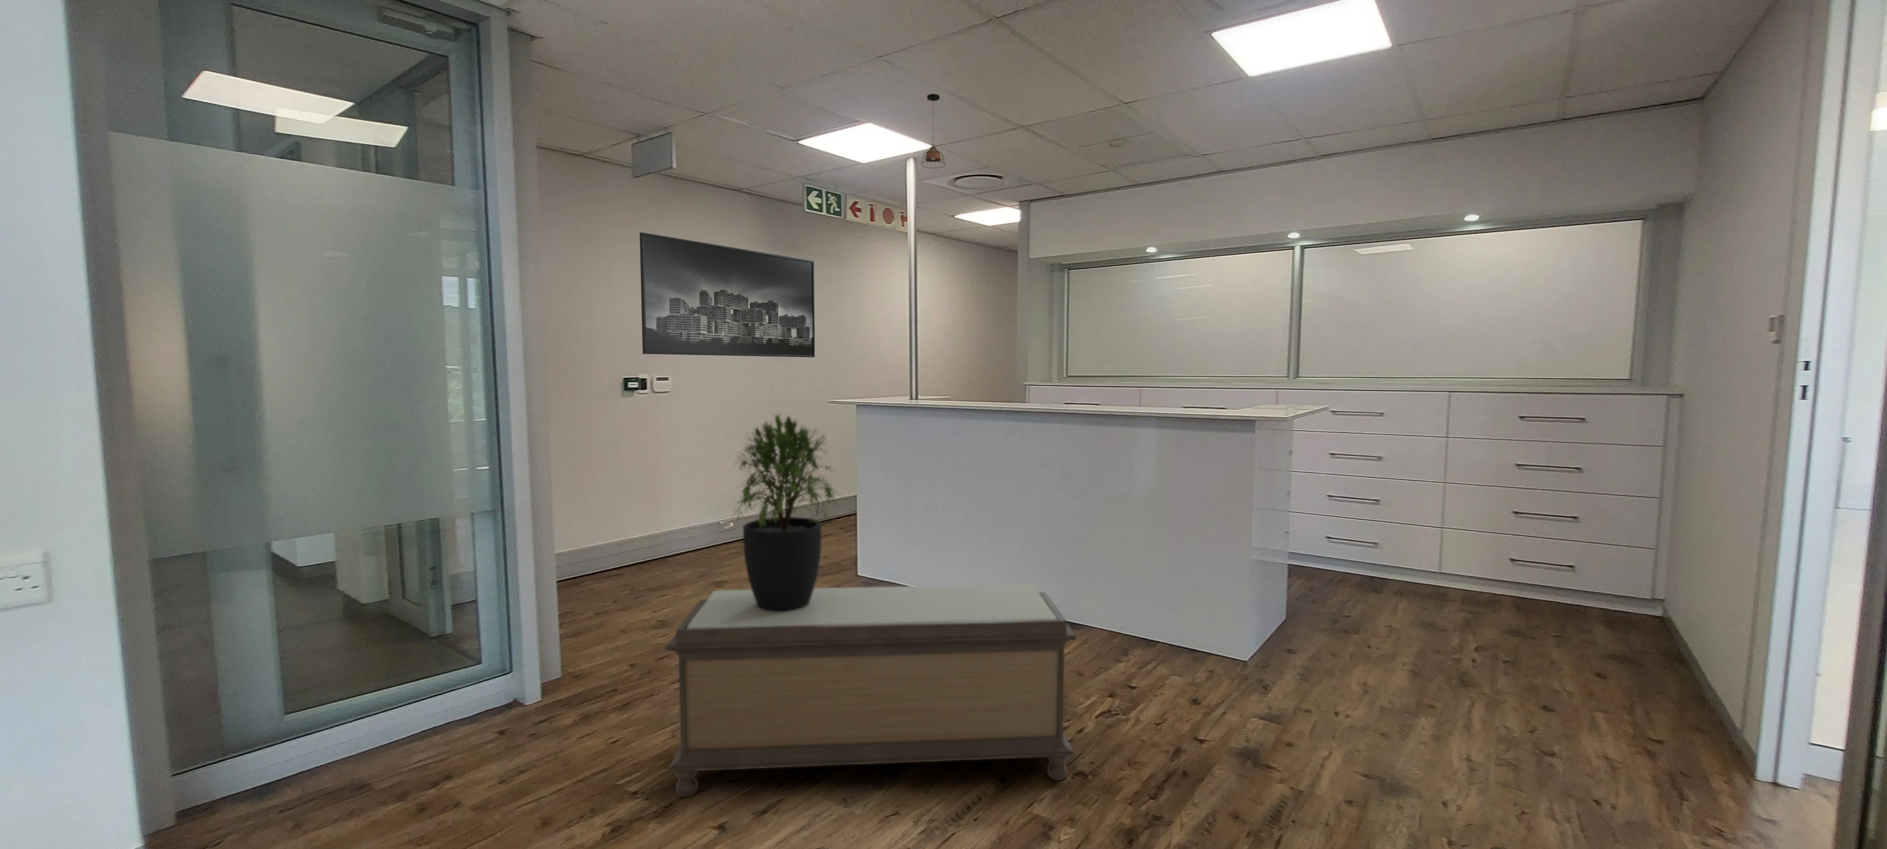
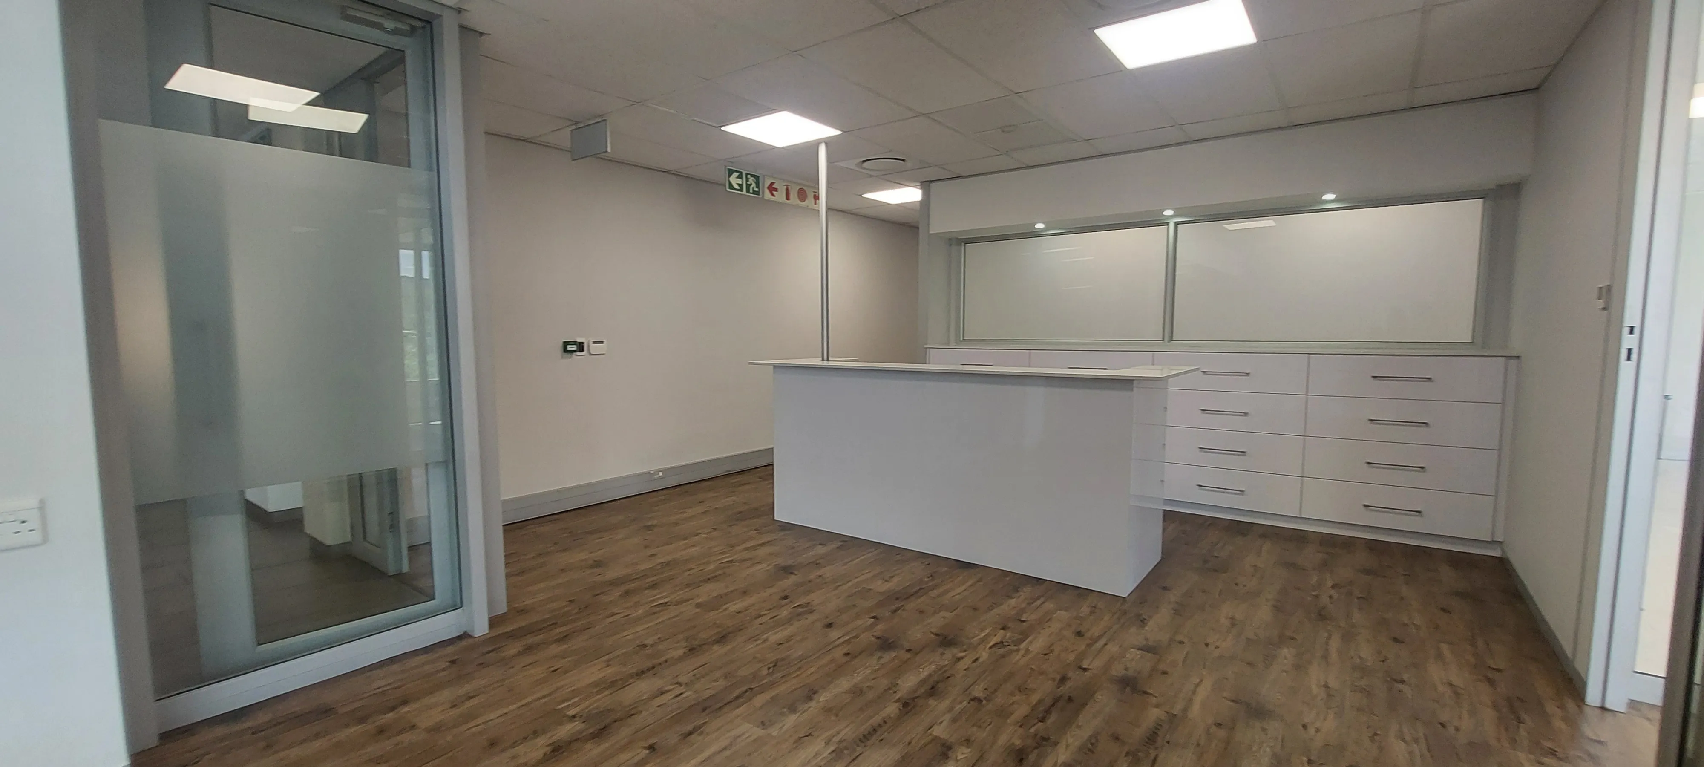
- bench (876, 681)
- potted plant (788, 509)
- pendant light (933, 130)
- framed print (738, 302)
